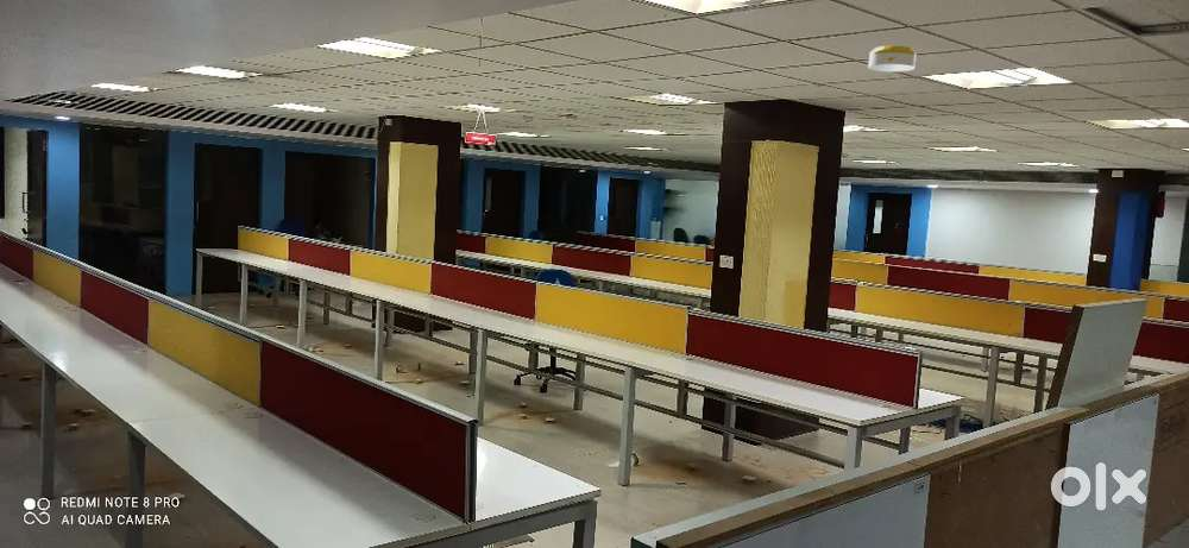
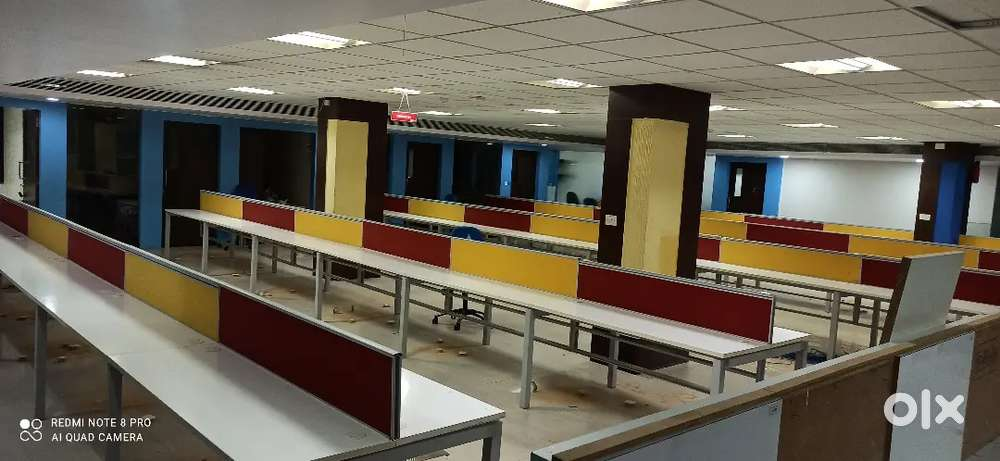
- smoke detector (892, 58)
